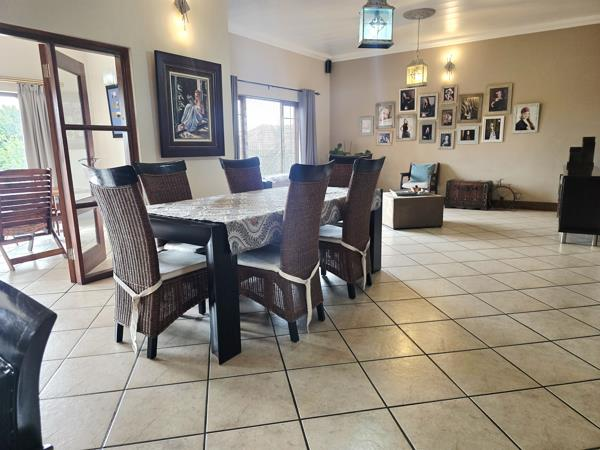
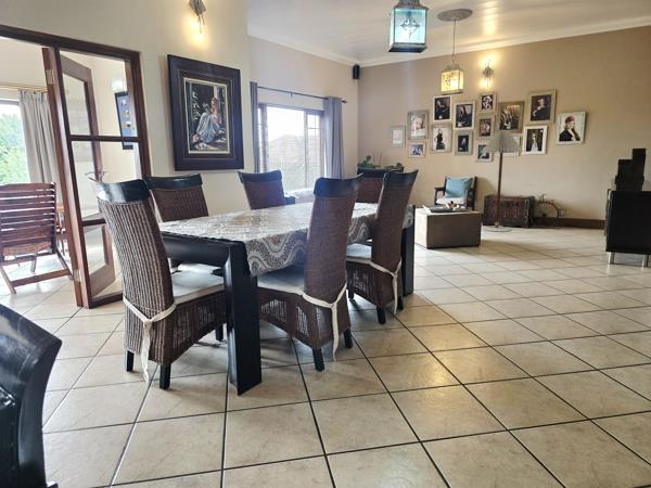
+ floor lamp (499, 181)
